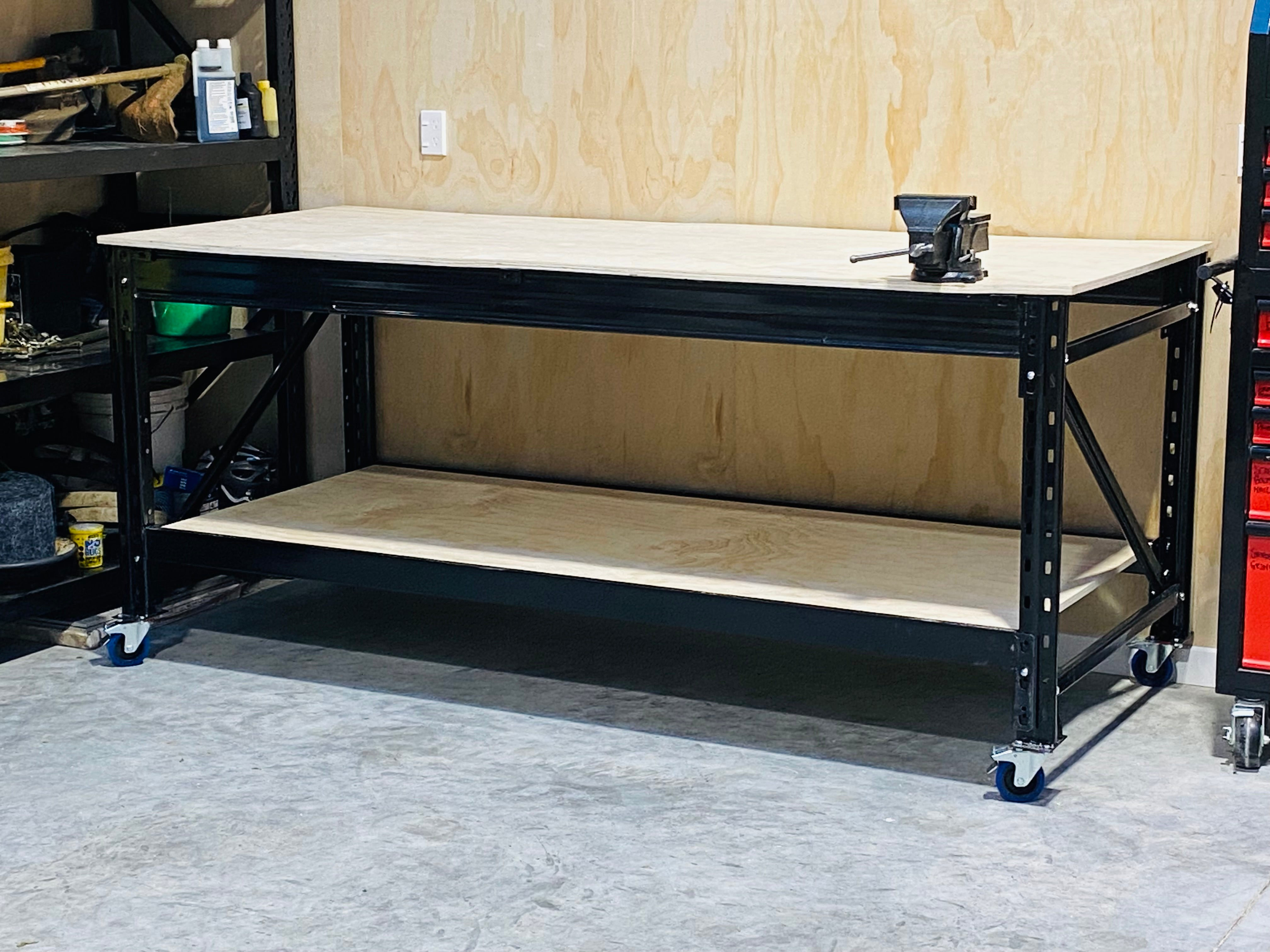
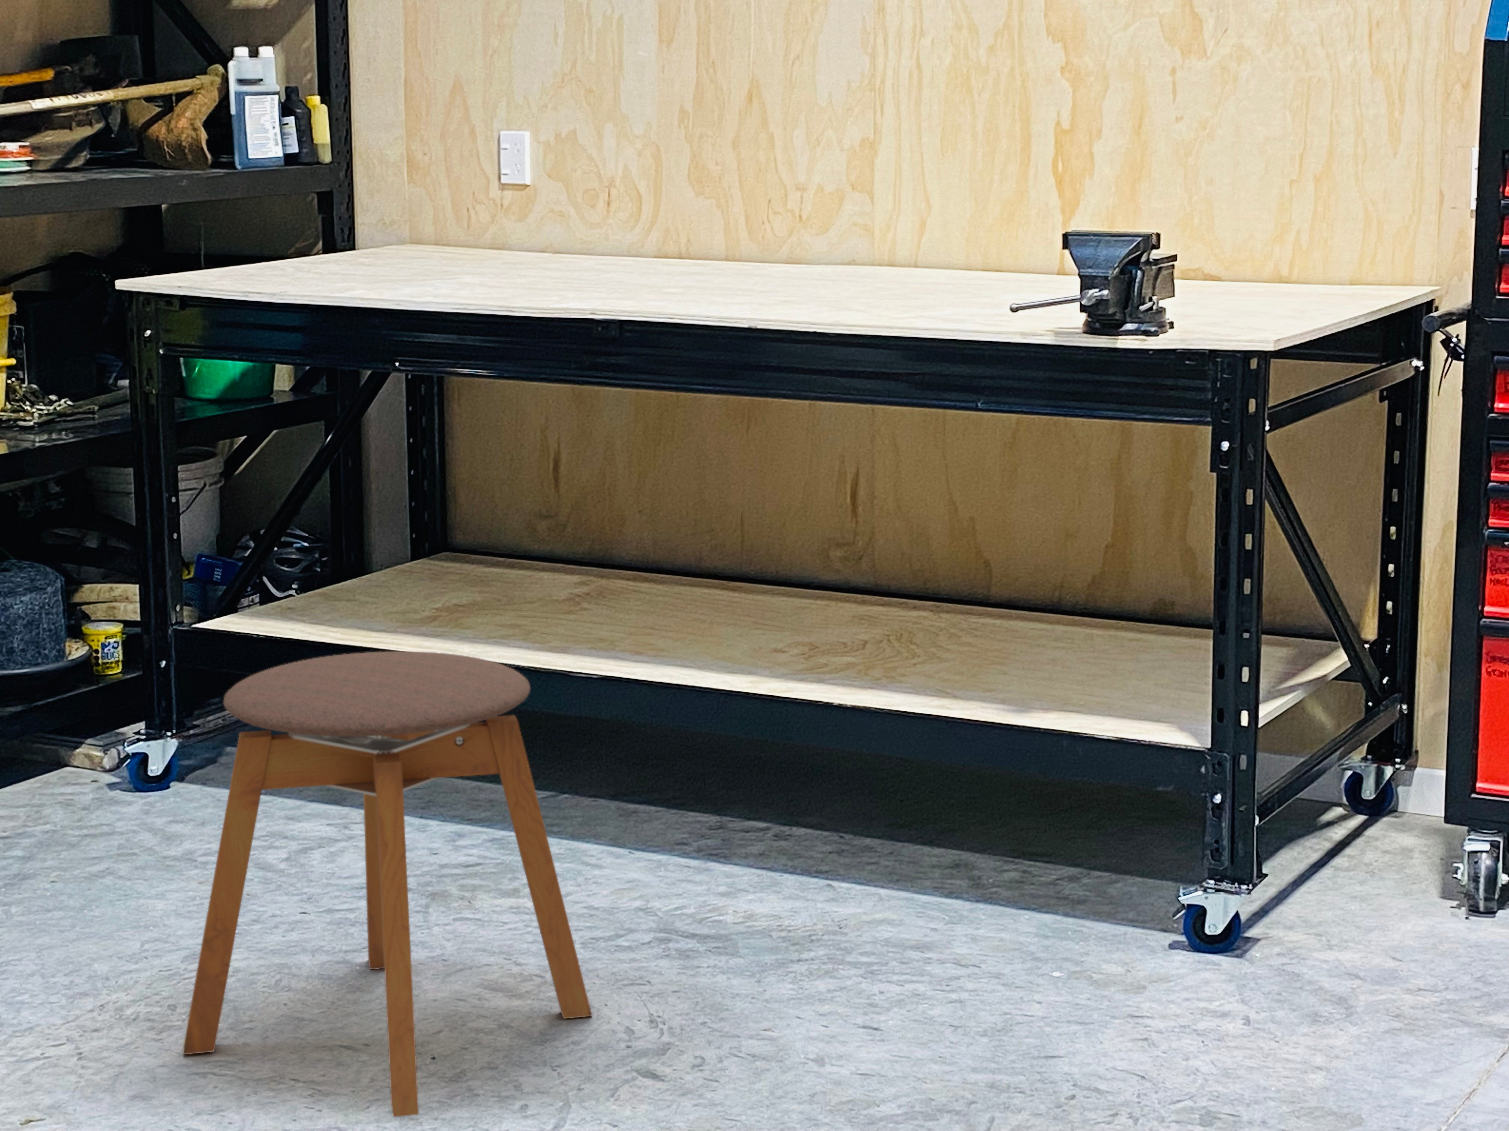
+ stool (384, 854)
